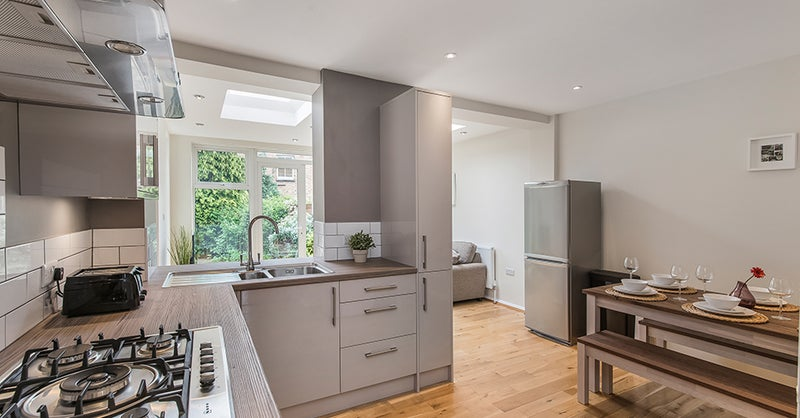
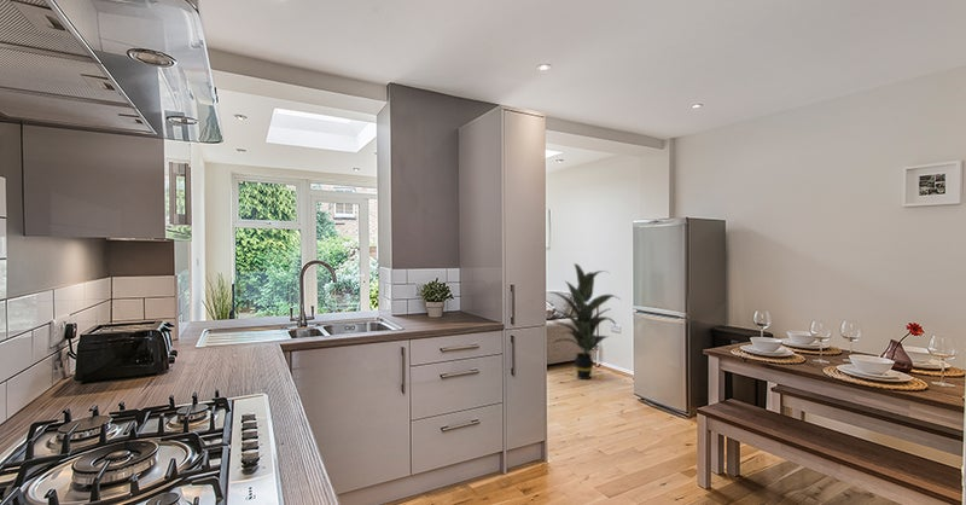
+ indoor plant (583, 319)
